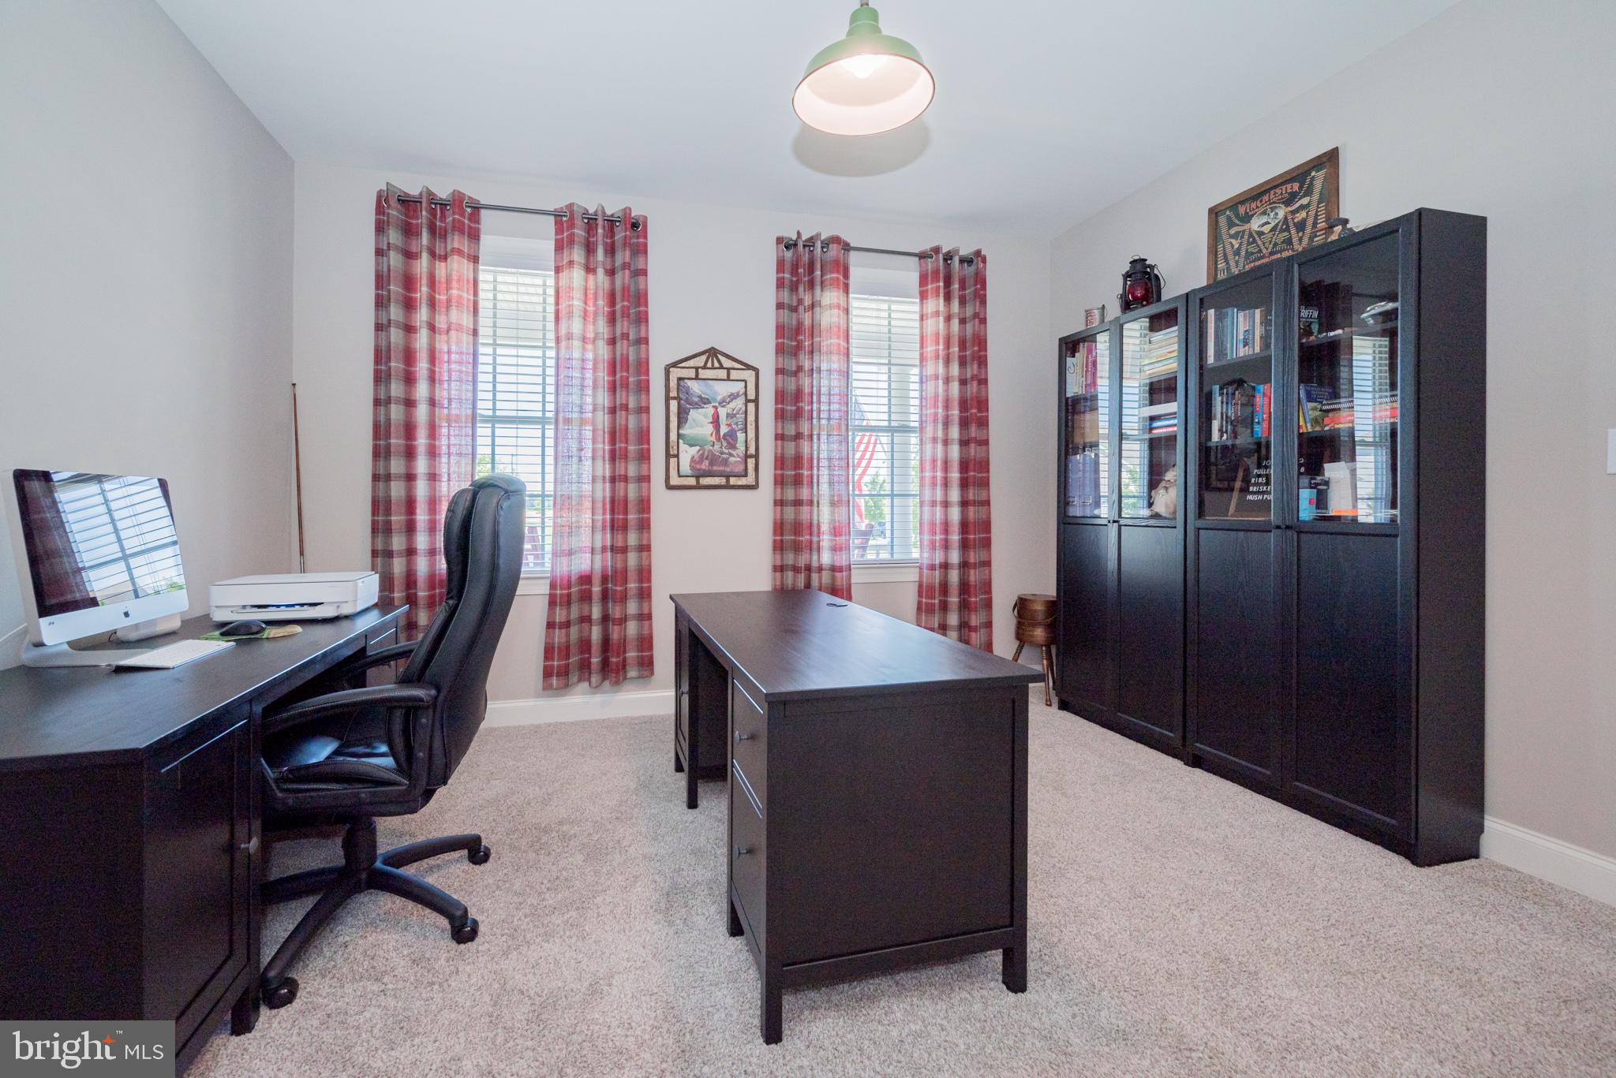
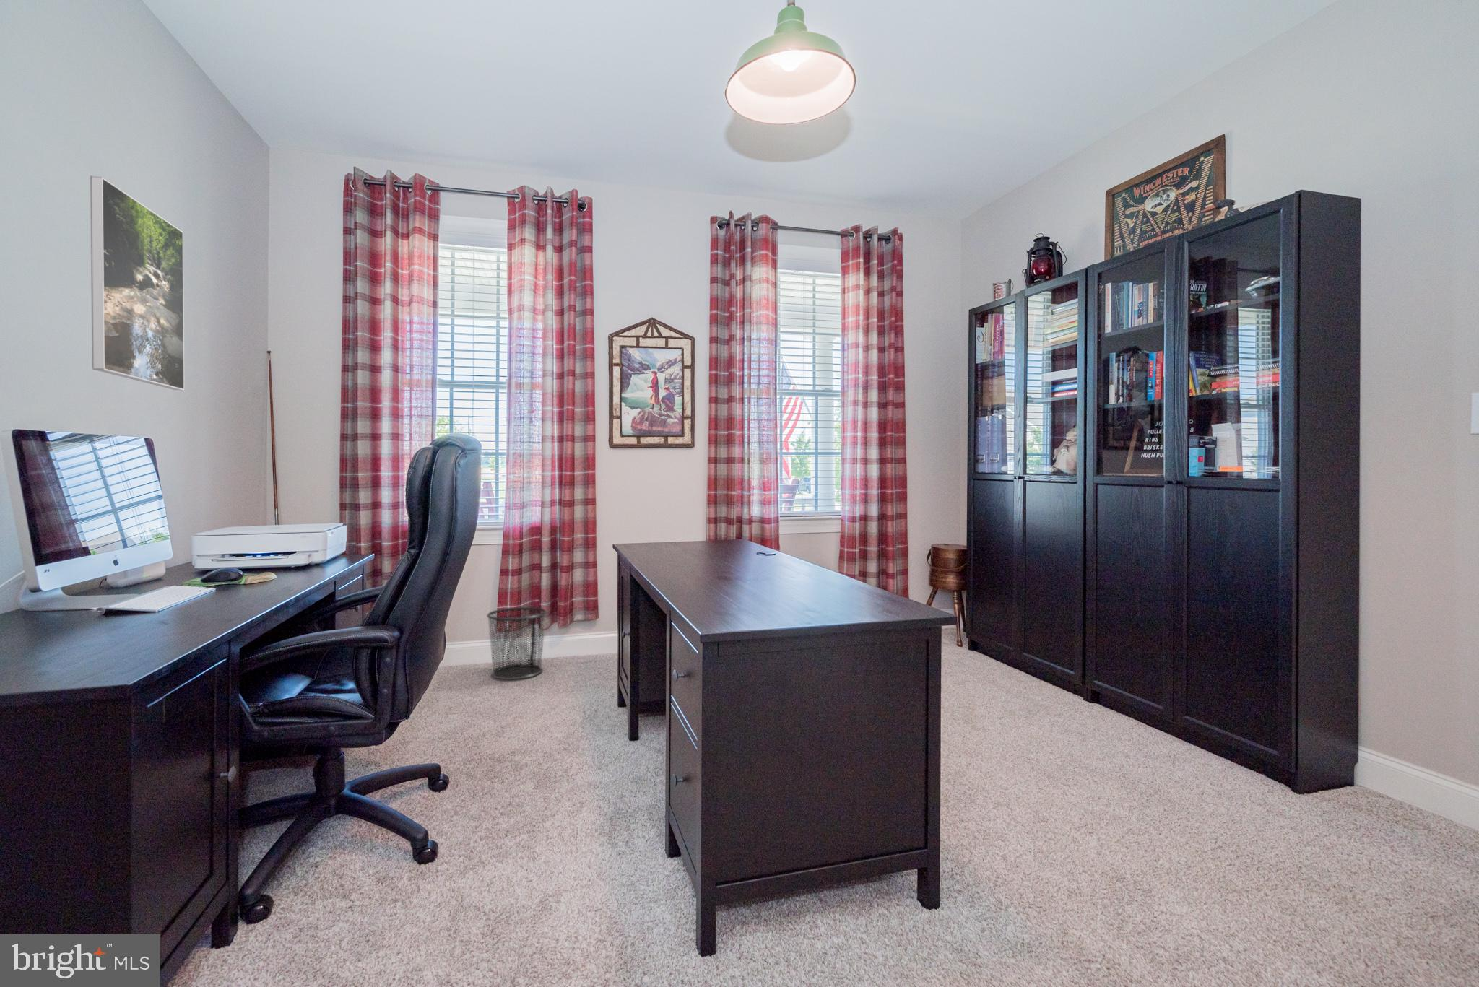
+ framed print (142, 293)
+ waste bin (516, 642)
